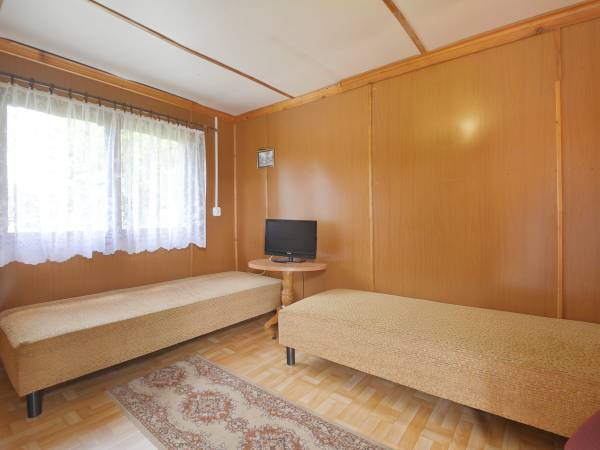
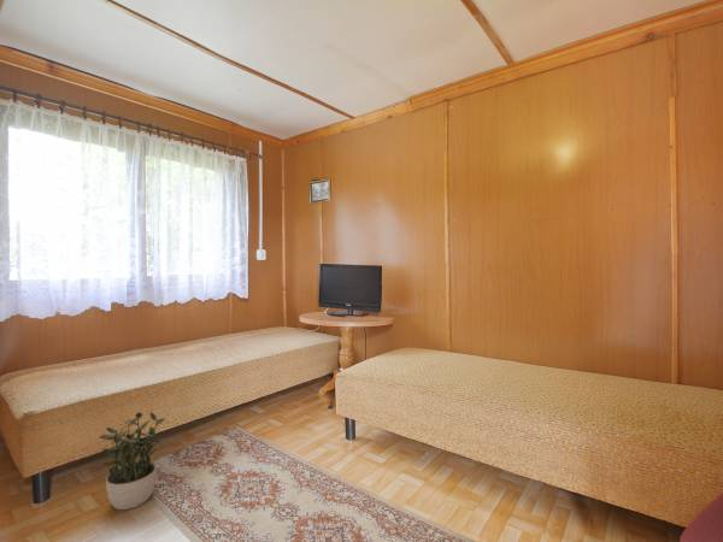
+ potted plant (134, 456)
